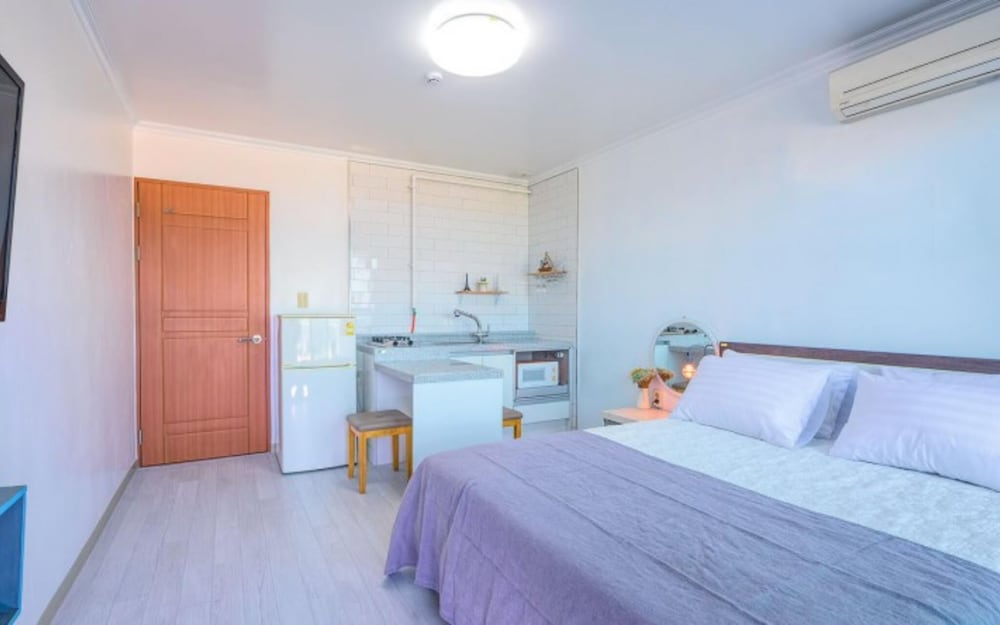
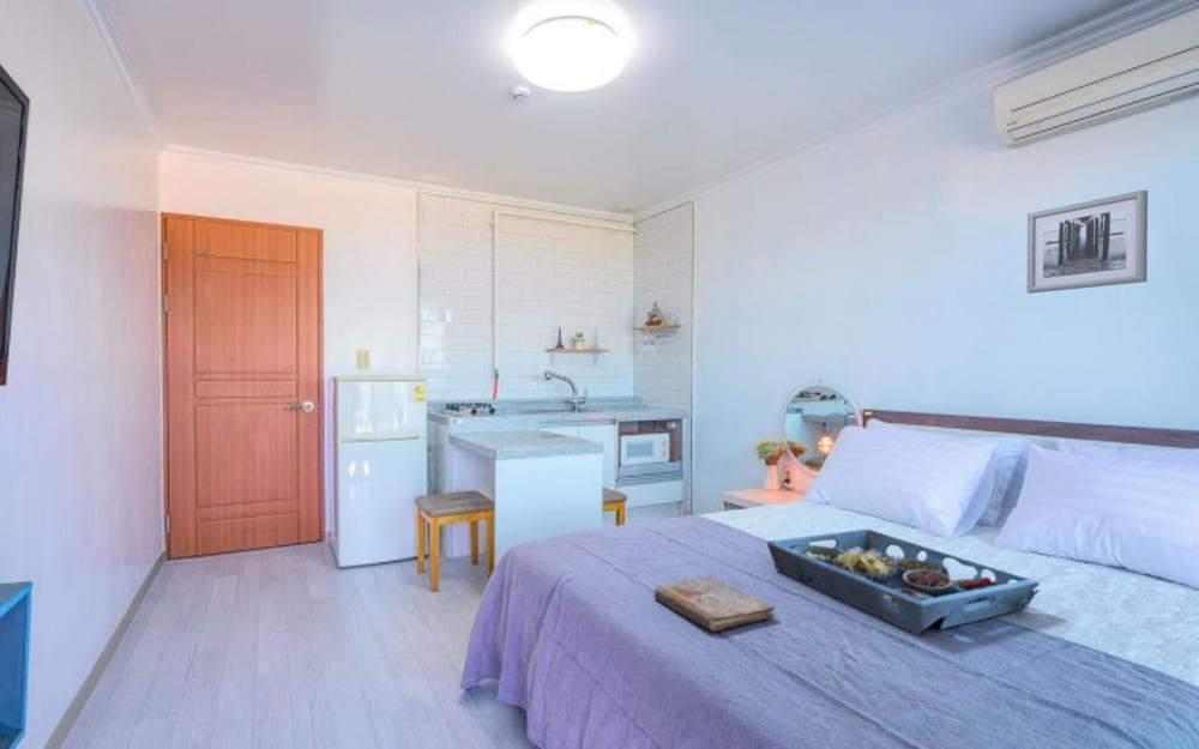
+ serving tray (887, 572)
+ book (711, 600)
+ wall art (1083, 244)
